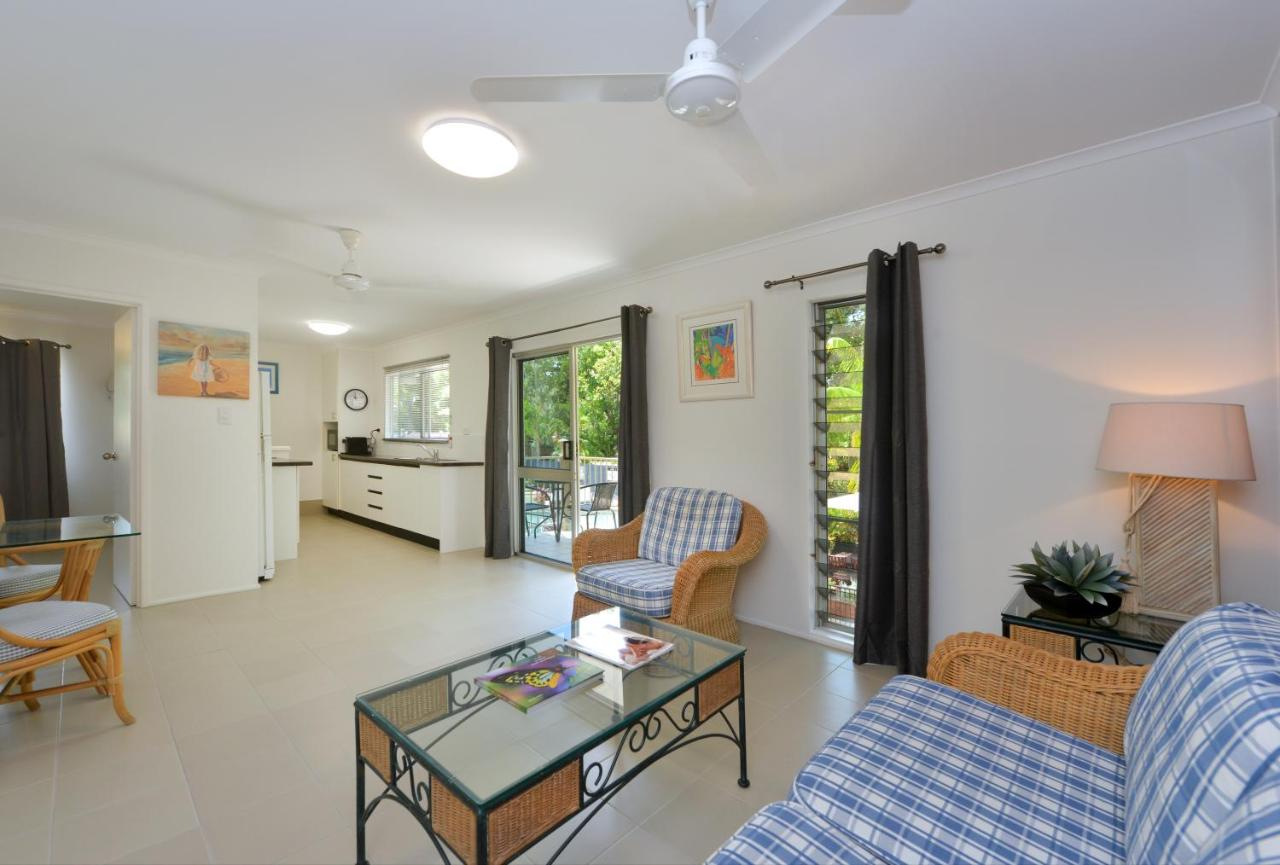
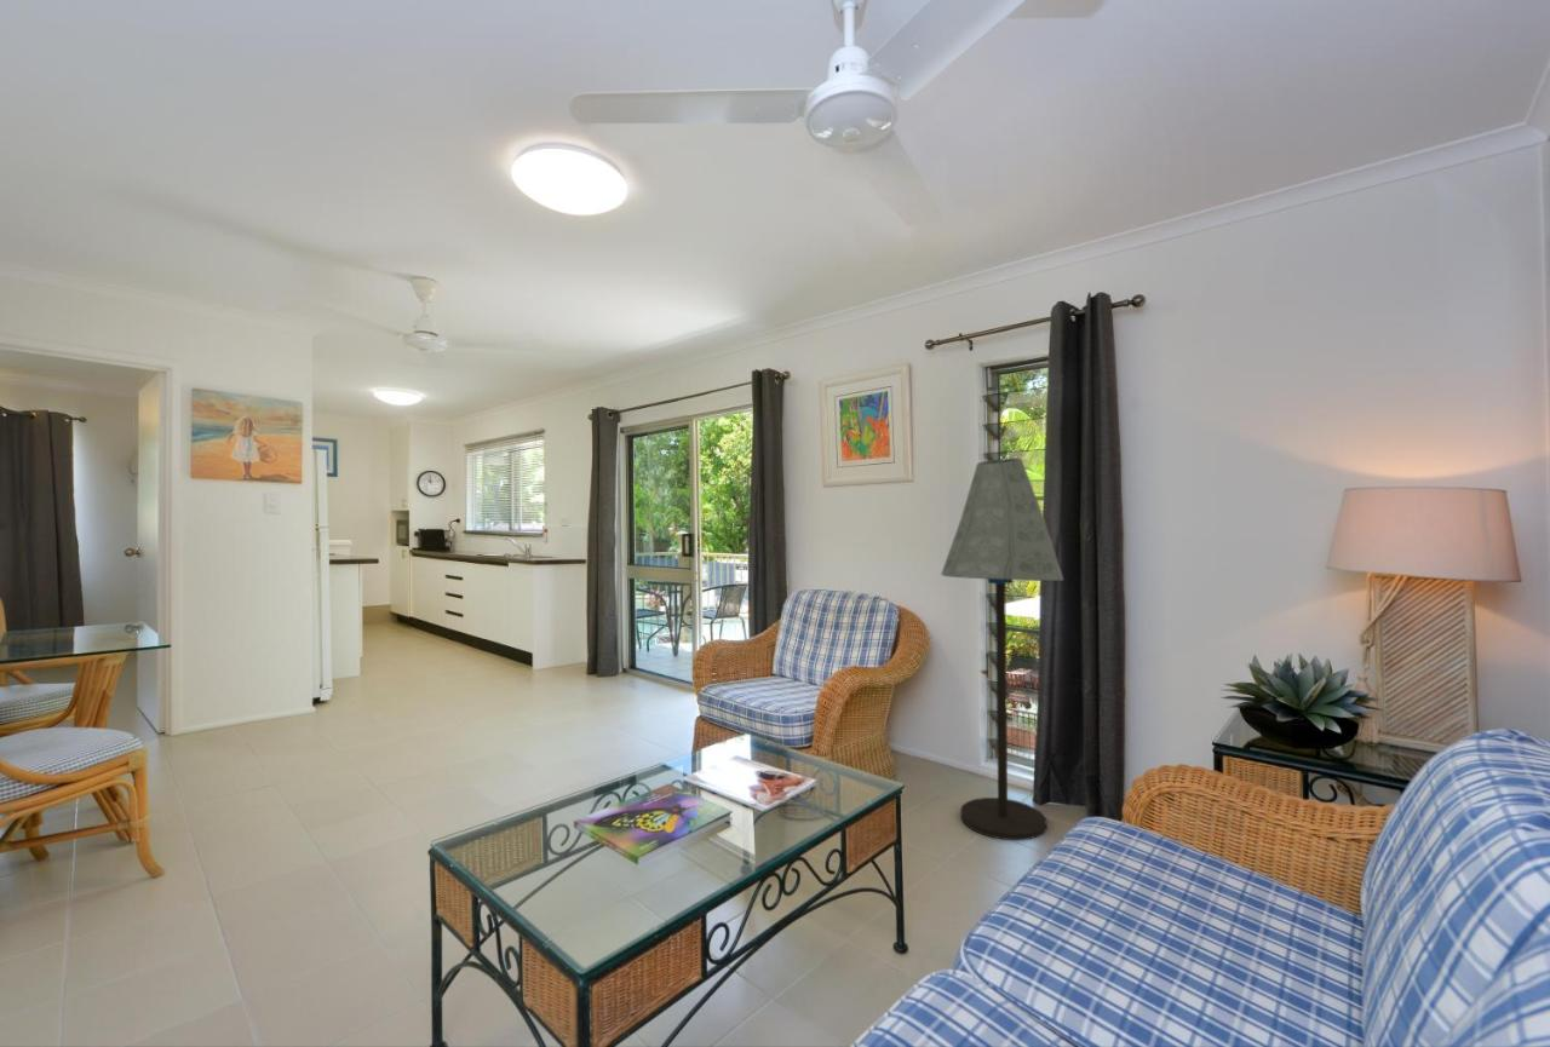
+ floor lamp (1000, 639)
